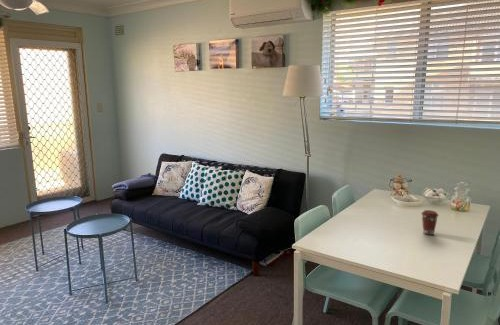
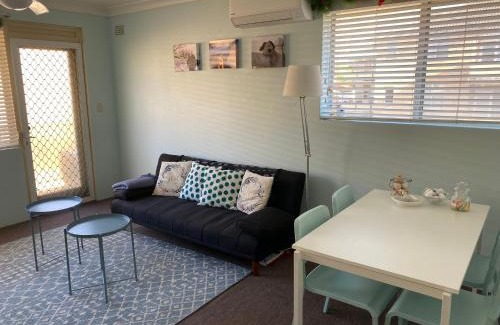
- coffee cup (429, 222)
